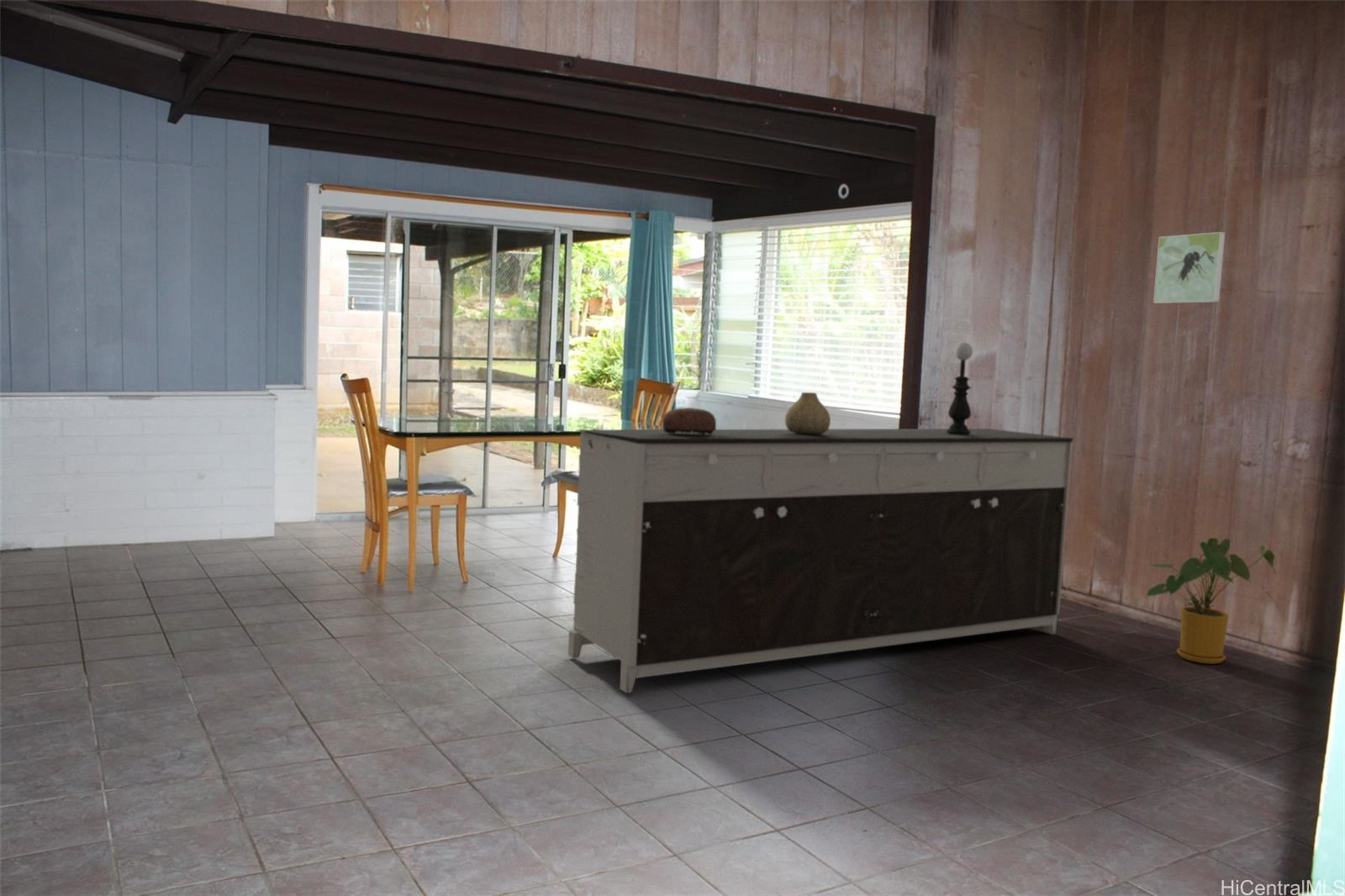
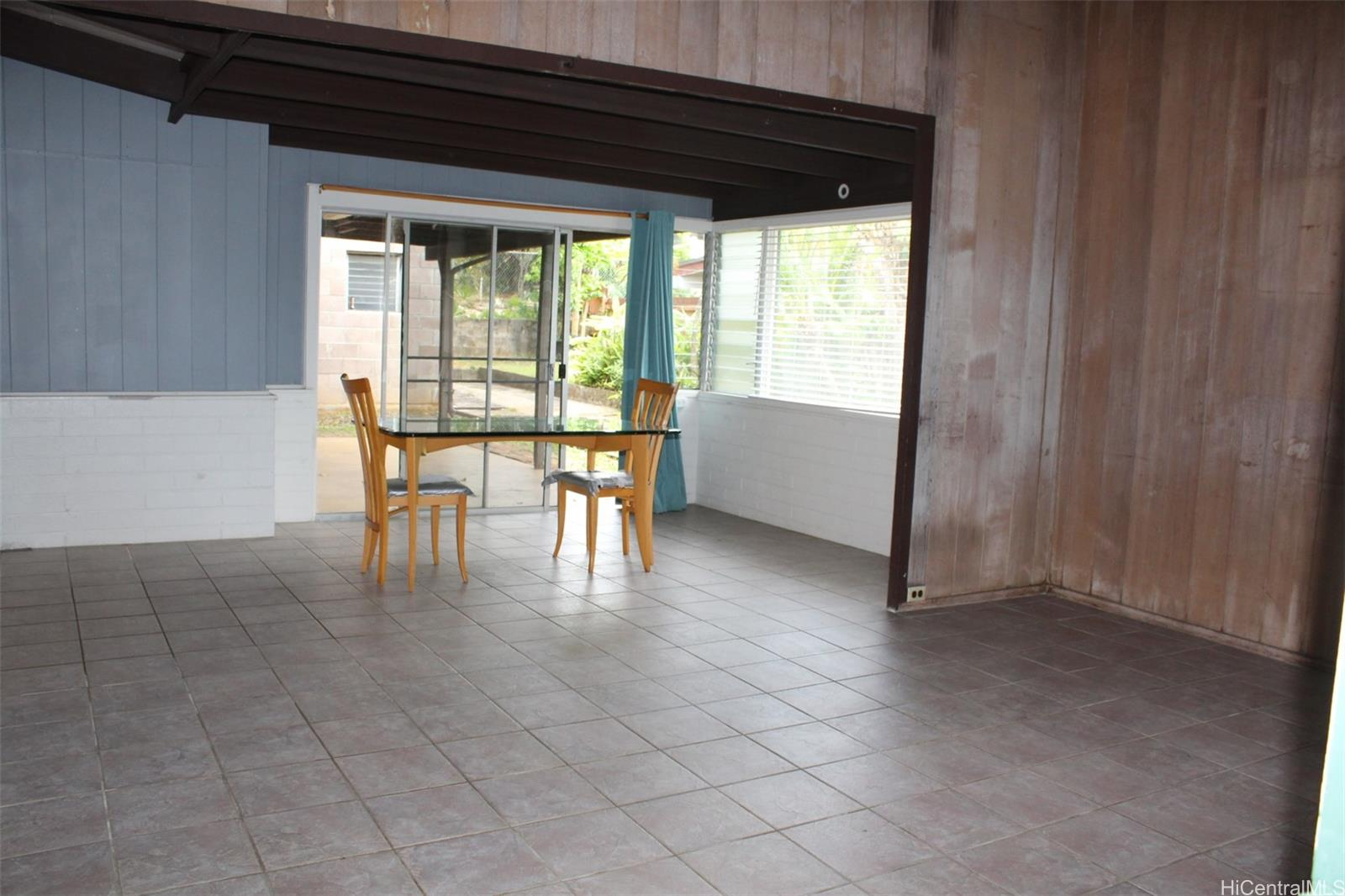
- house plant (1205, 598)
- table lamp (961, 387)
- sideboard (838, 540)
- vase (808, 413)
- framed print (1188, 268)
- decorative bowl (689, 419)
